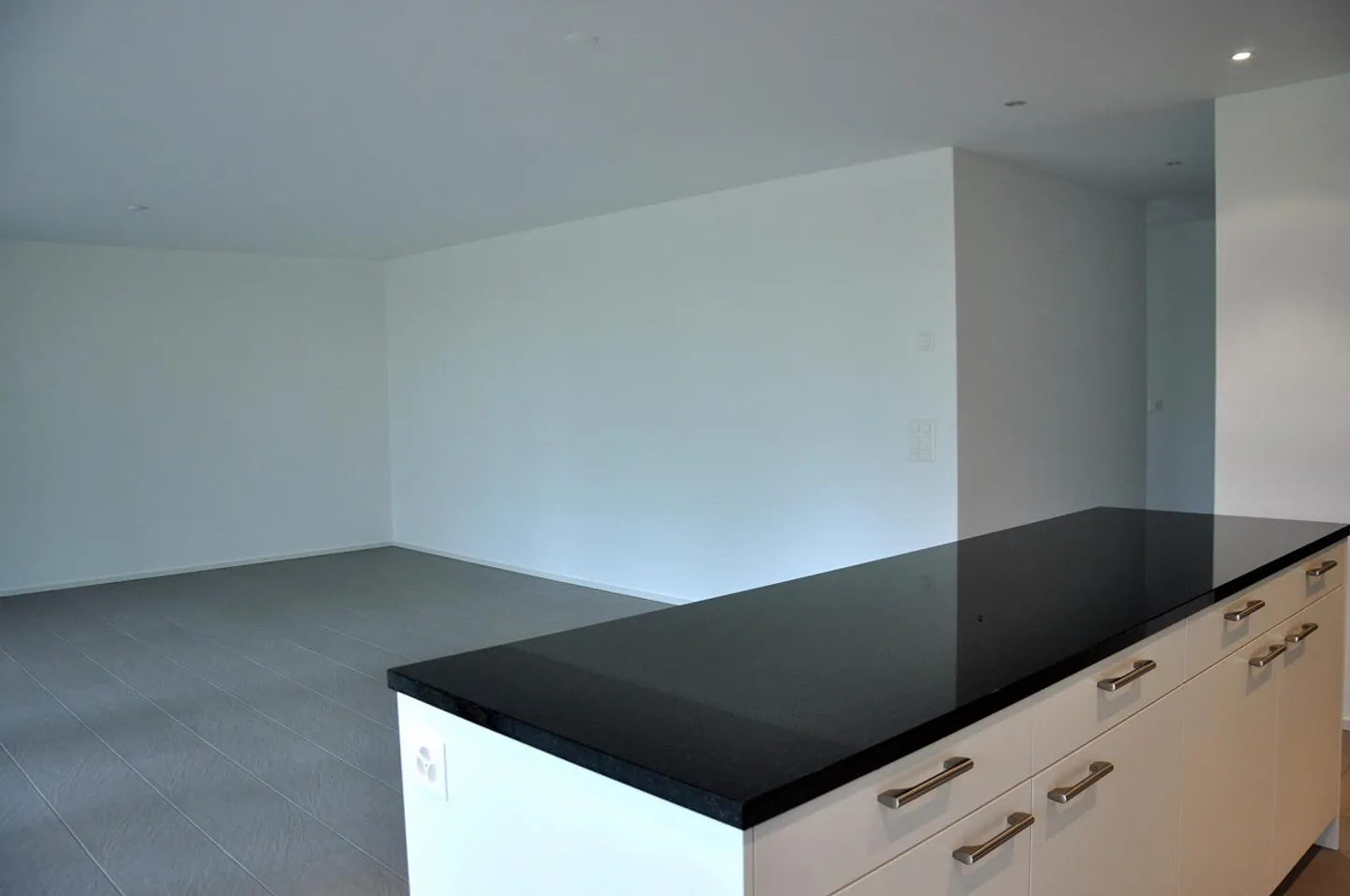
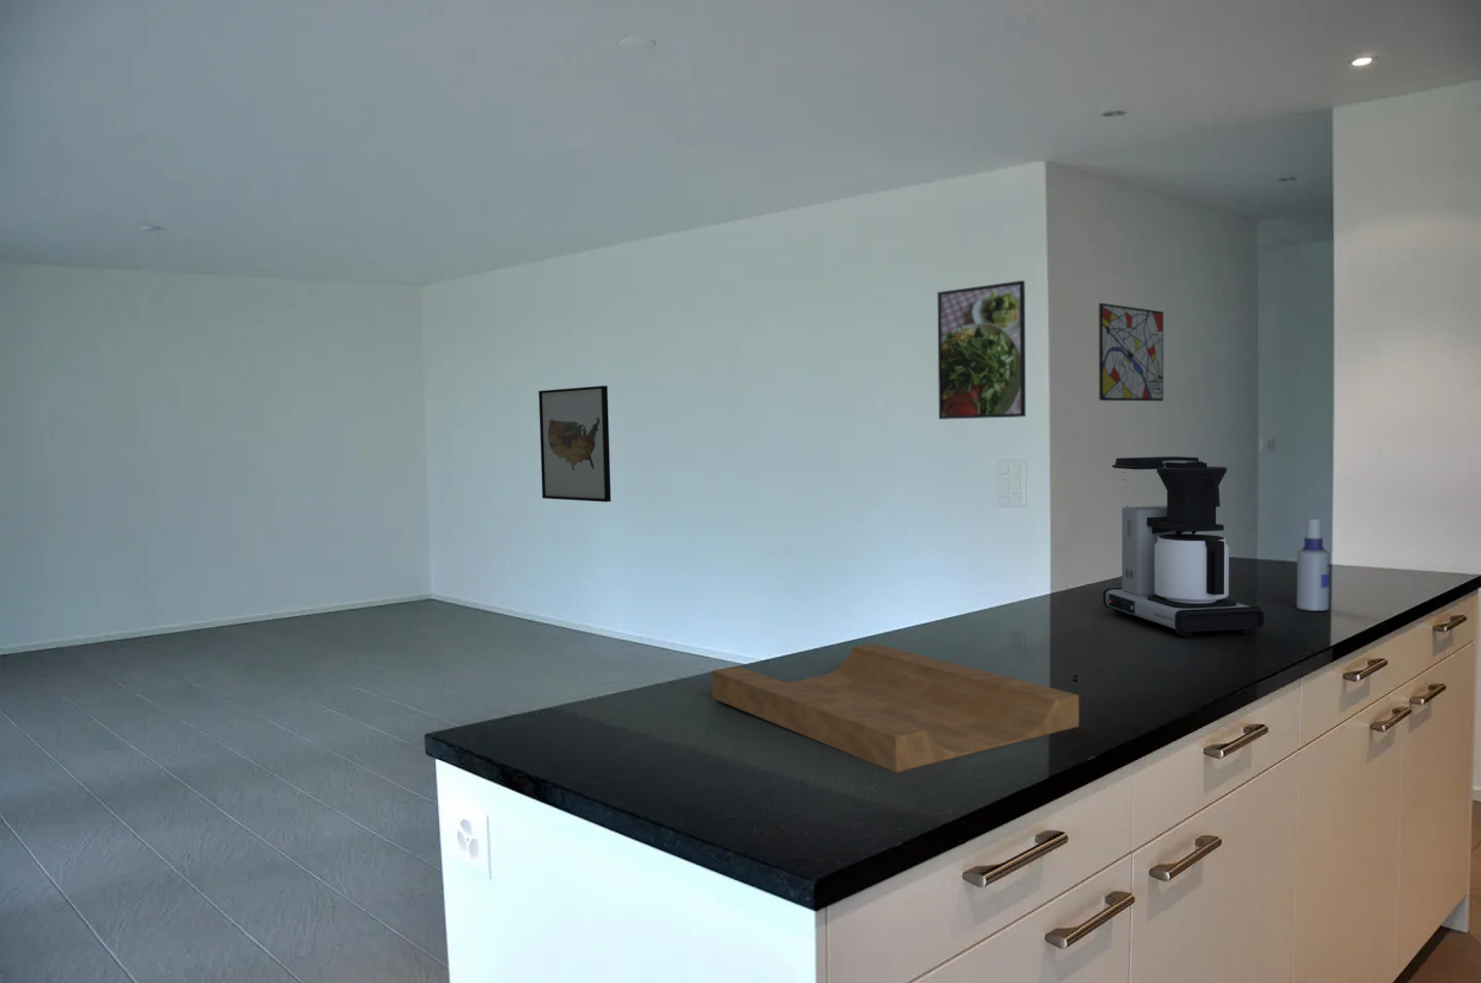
+ wall art (1132, 353)
+ cutting board (883, 697)
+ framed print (980, 352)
+ wall art (573, 444)
+ spray bottle (1312, 564)
+ coffee maker (1177, 541)
